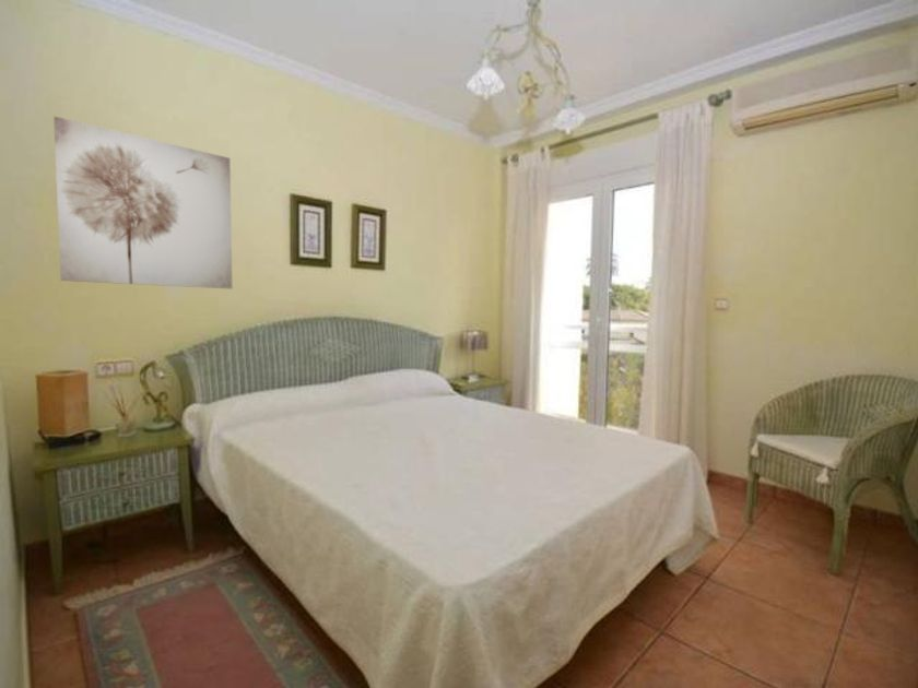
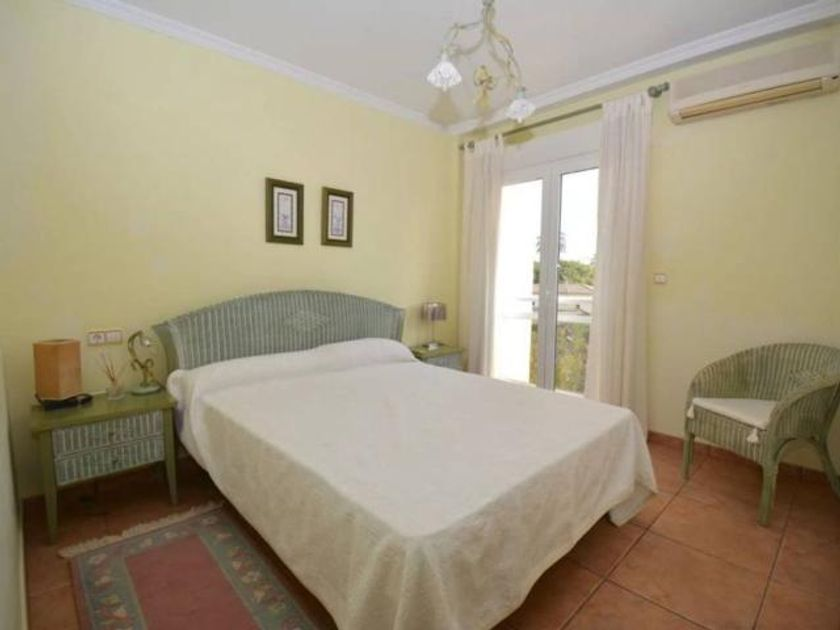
- wall art (153, 213)
